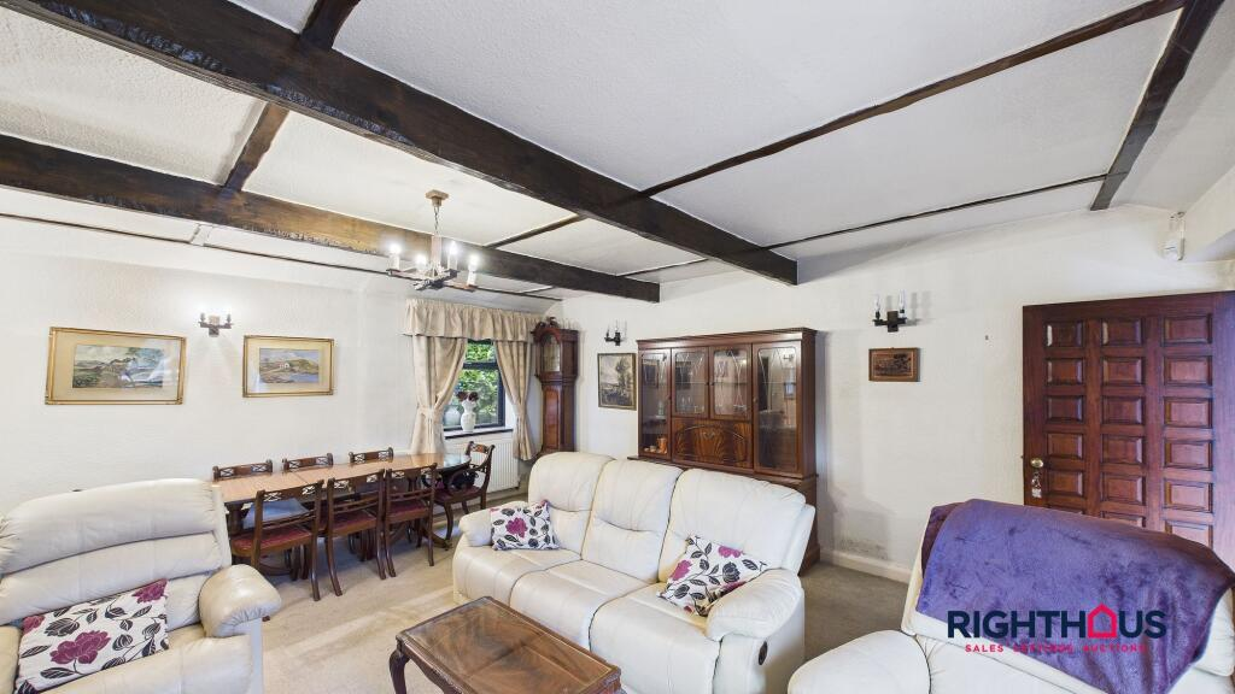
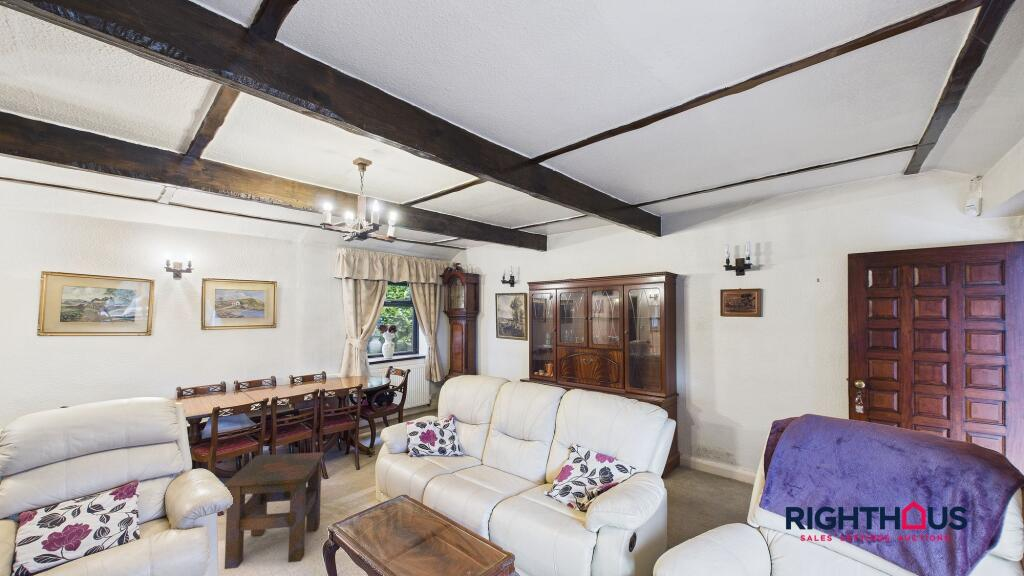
+ side table (276, 501)
